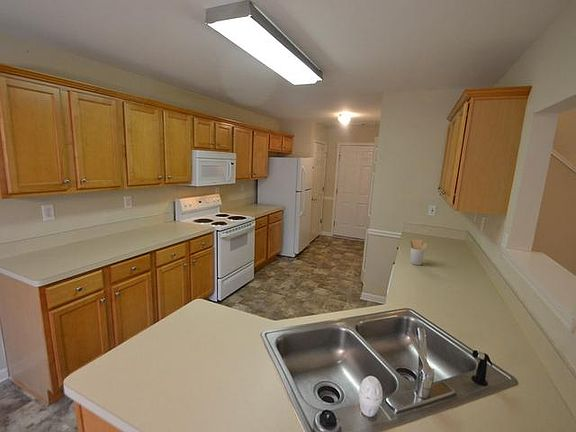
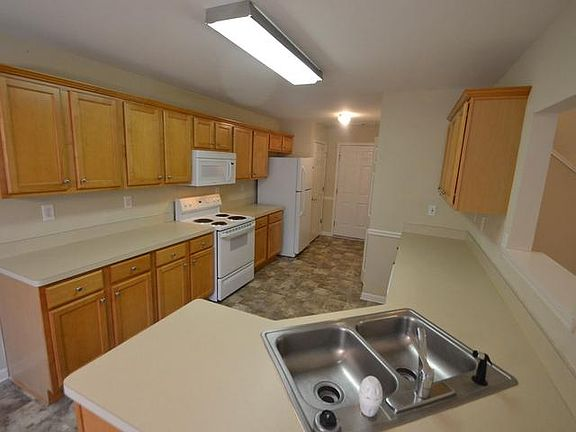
- utensil holder (416, 251)
